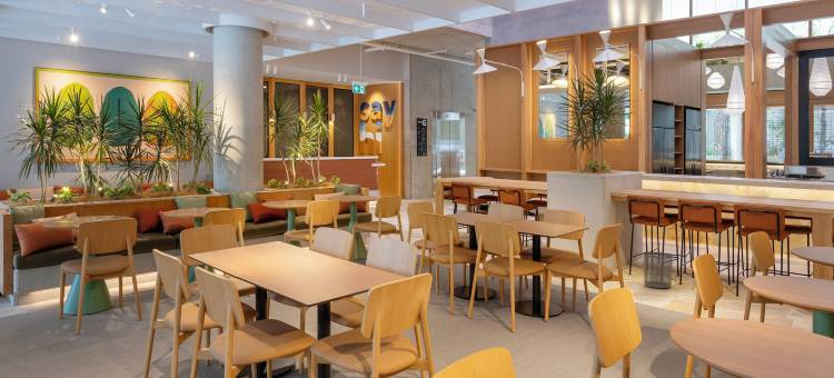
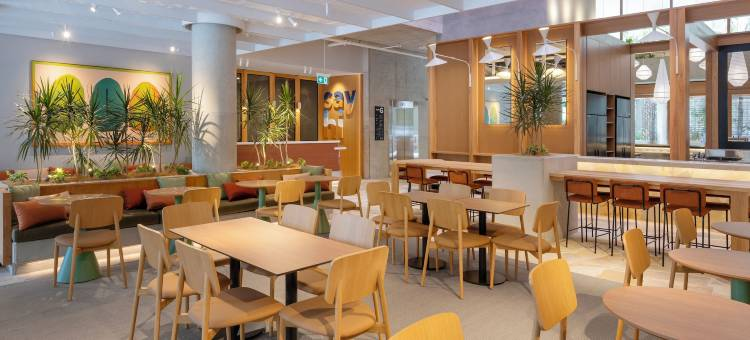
- waste bin (657, 269)
